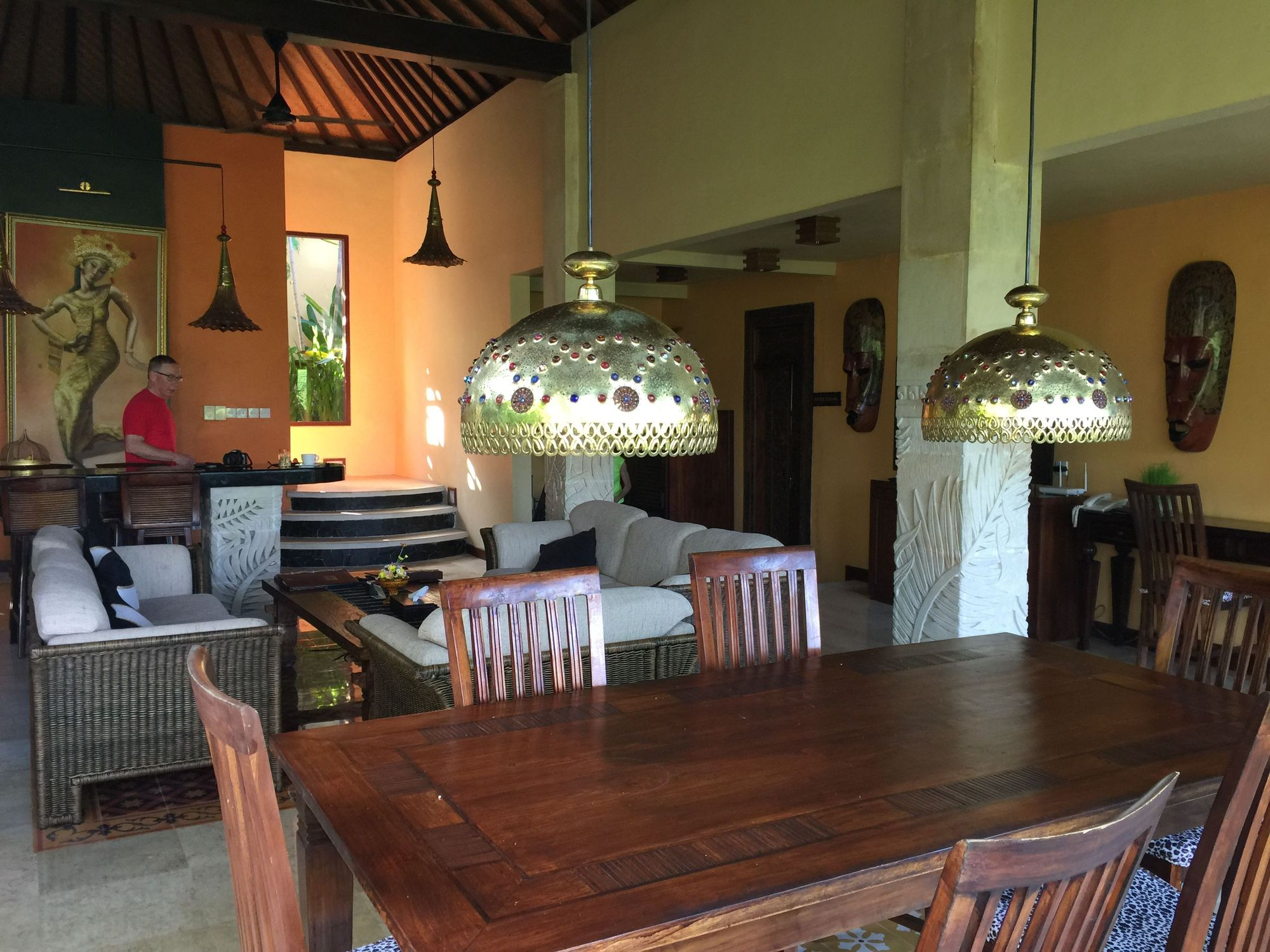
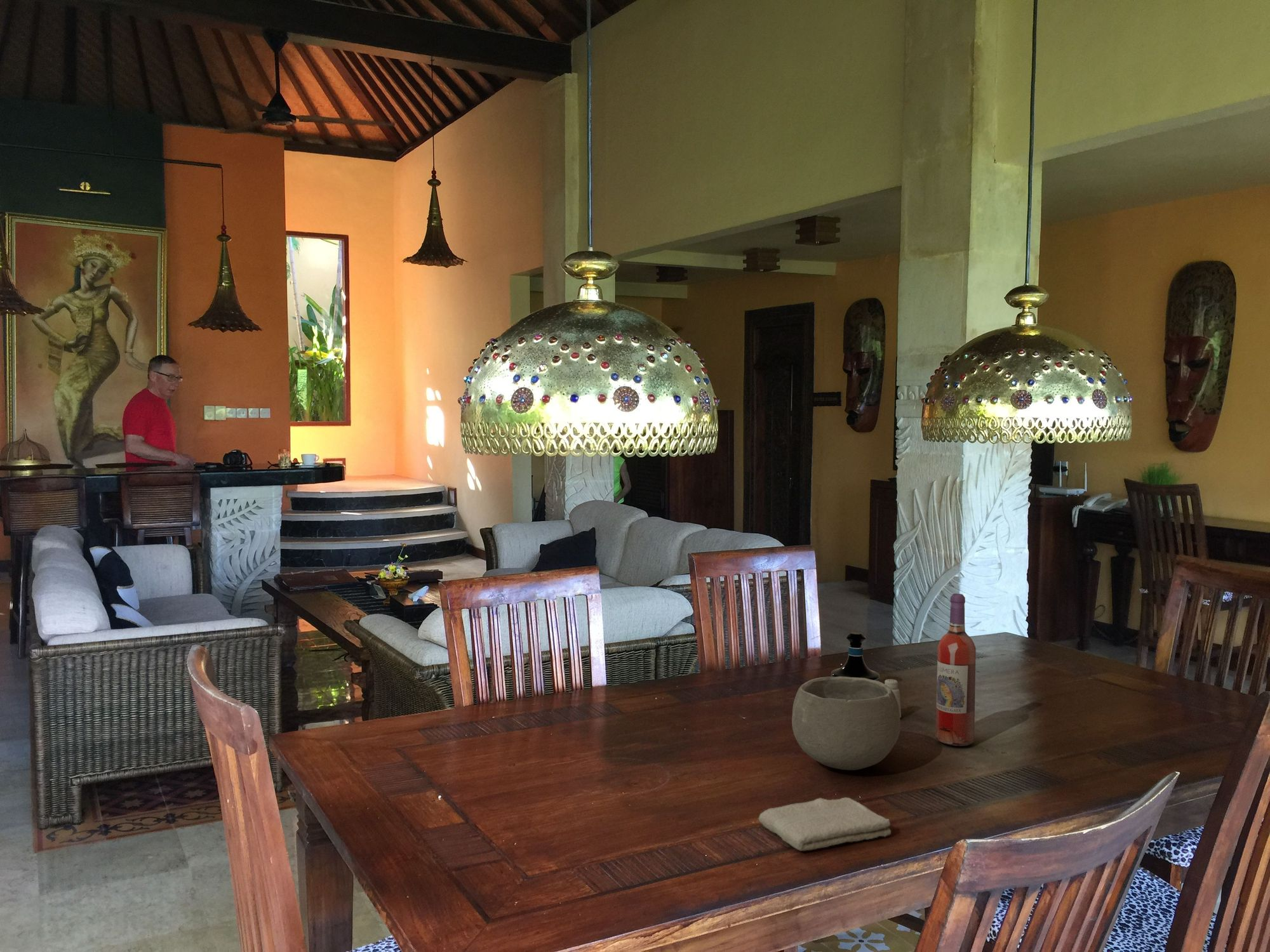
+ wine bottle (956, 668)
+ bowl (845, 726)
+ tequila bottle (855, 662)
+ washcloth (826, 822)
+ saltshaker (895, 696)
